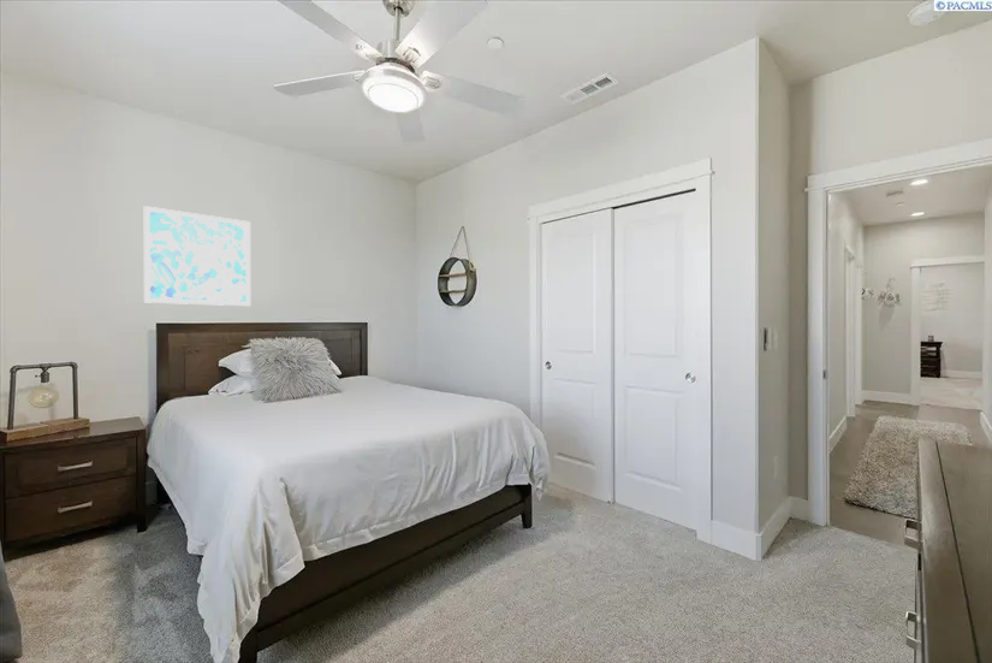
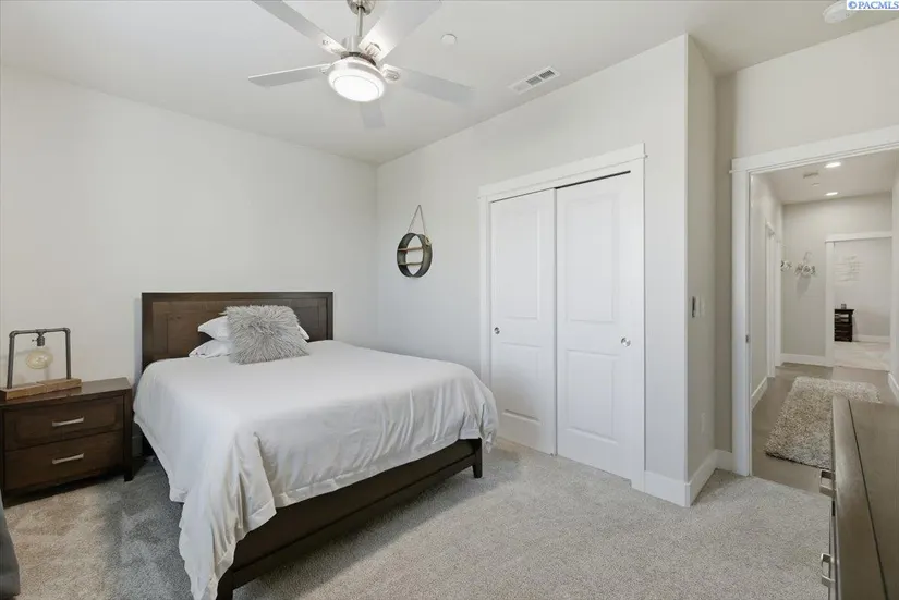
- wall art (200, 259)
